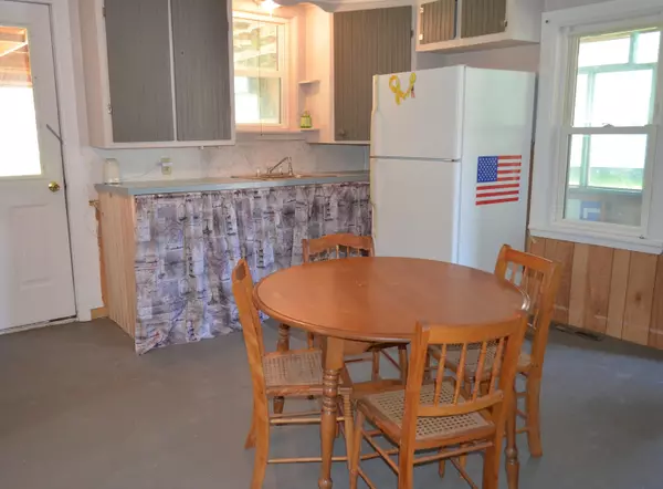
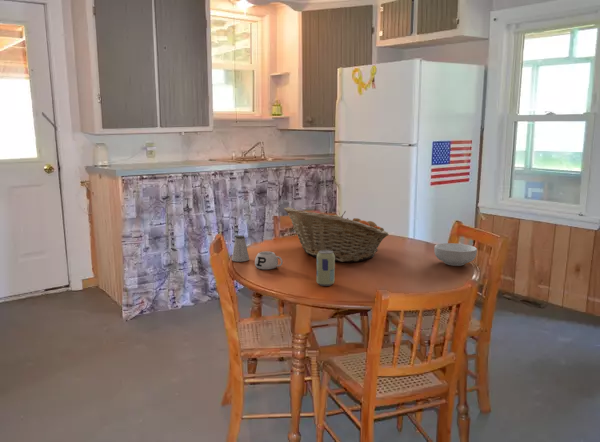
+ mug (269, 260)
+ saltshaker (240, 247)
+ cereal bowl (454, 255)
+ fruit basket (334, 230)
+ beverage can (325, 267)
